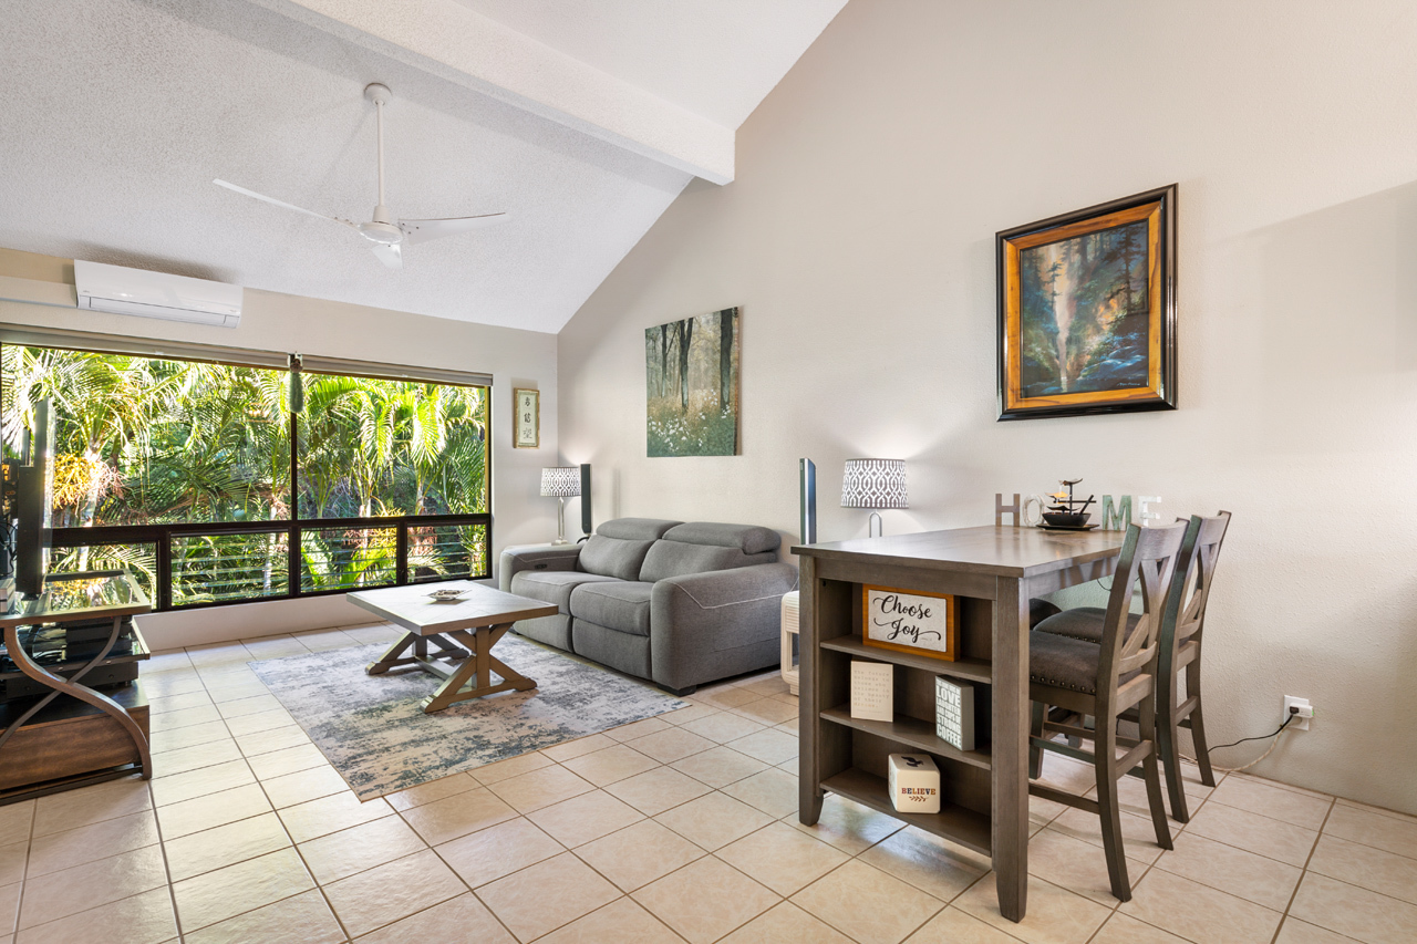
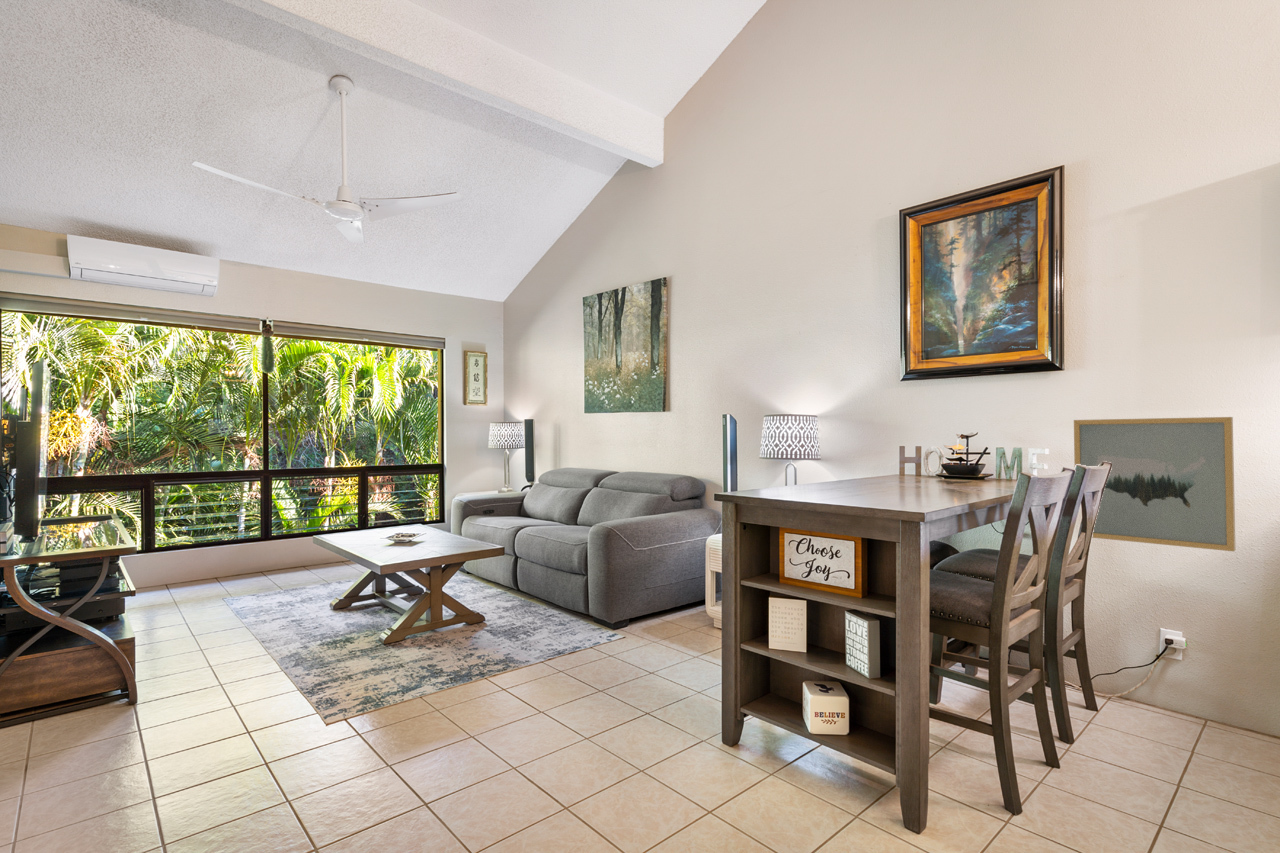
+ wall art (1149, 480)
